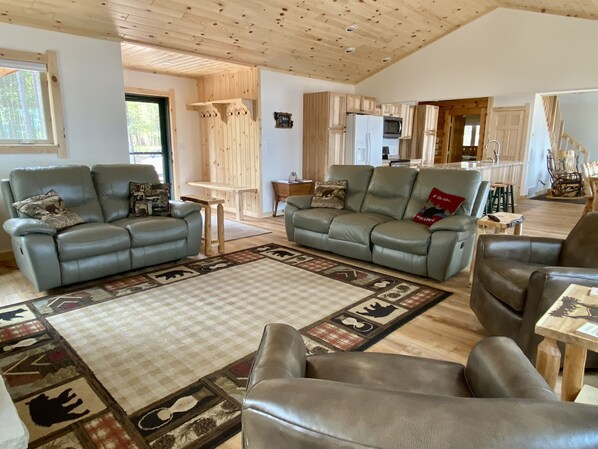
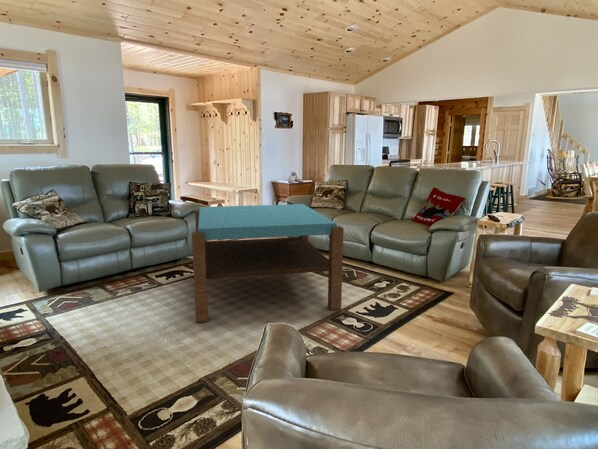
+ coffee table (261, 252)
